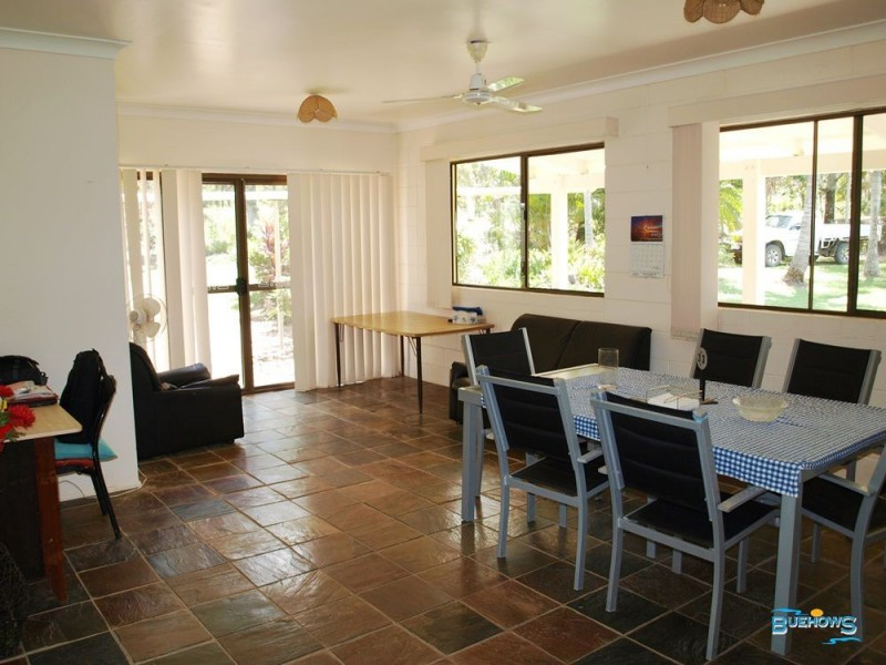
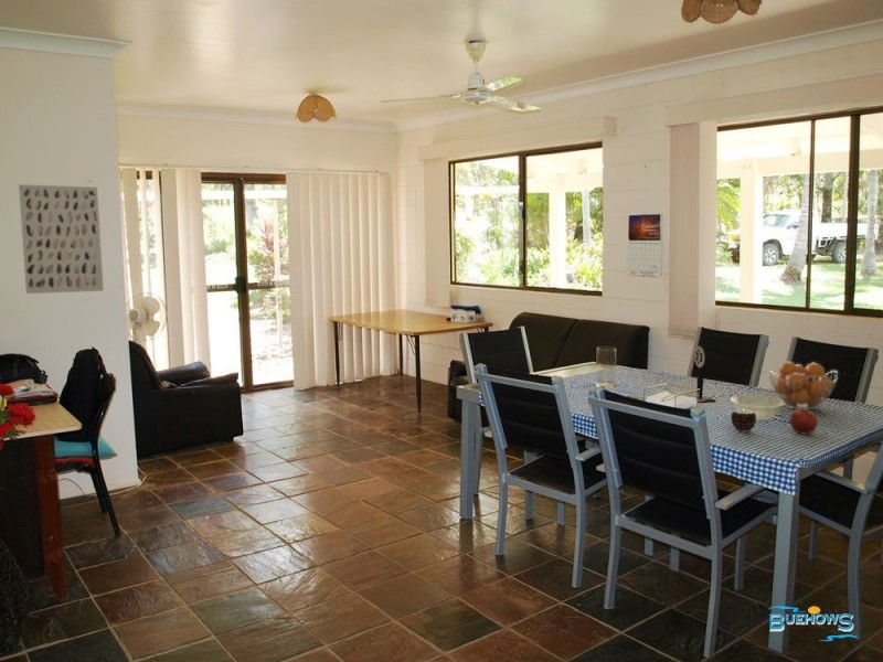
+ fruit basket (802, 384)
+ apple (802, 420)
+ wall art (62, 239)
+ candle (743, 419)
